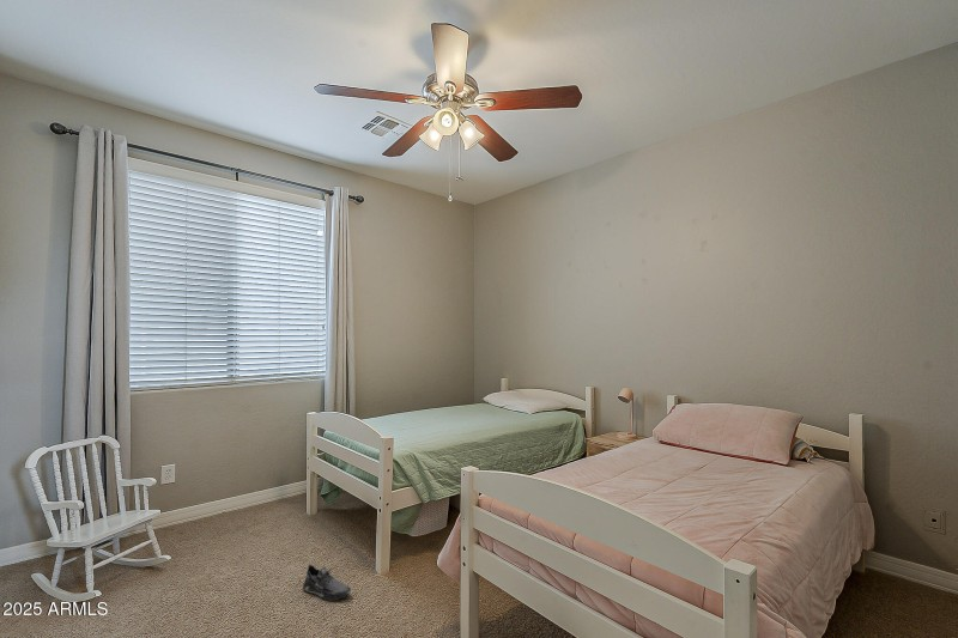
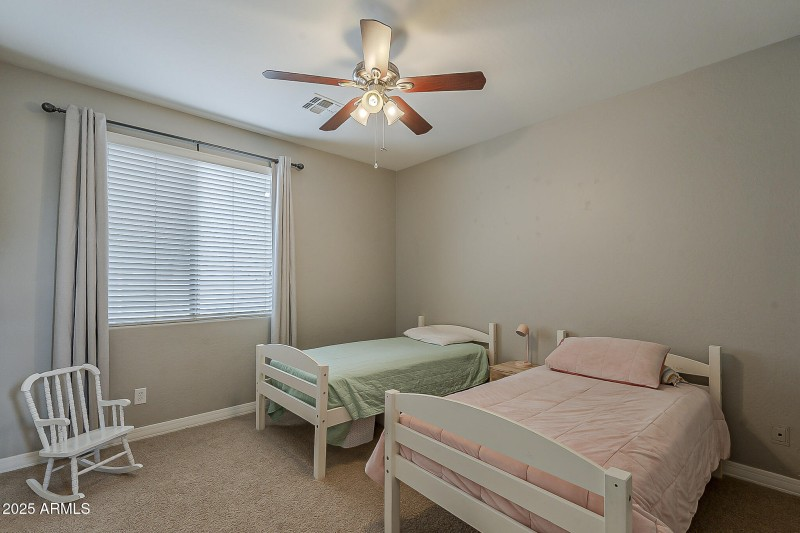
- shoe (326, 579)
